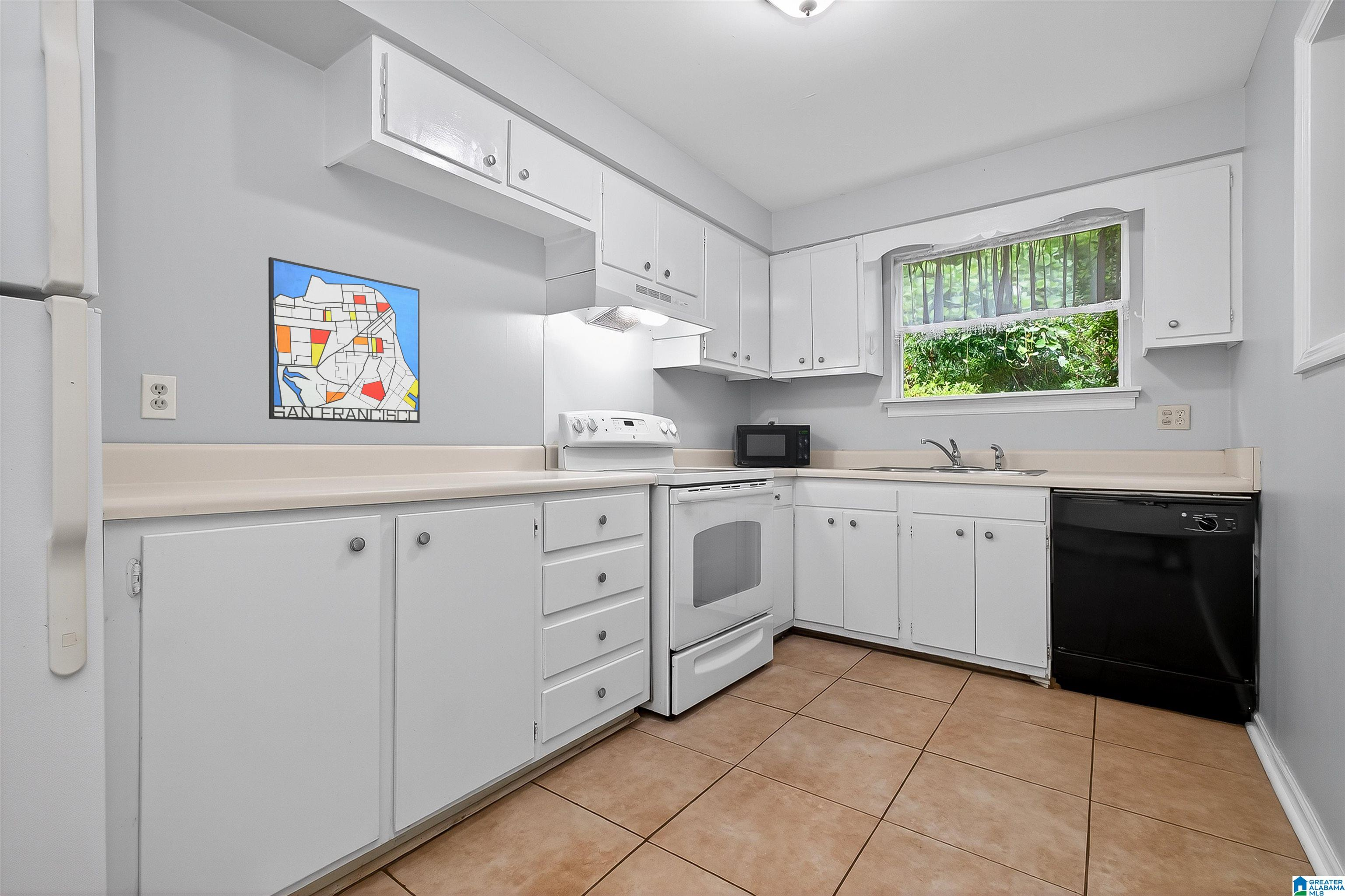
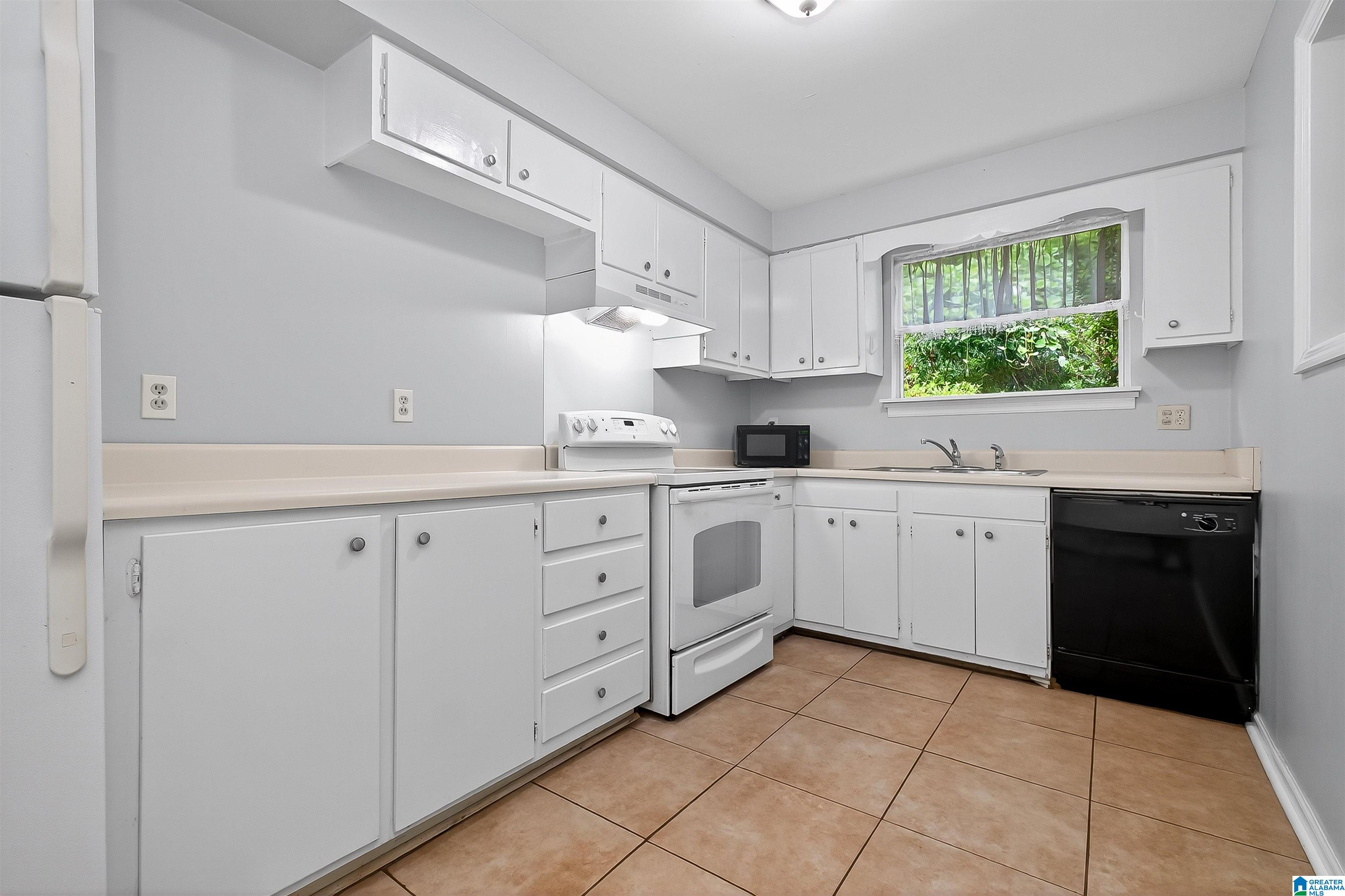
- wall art (351, 348)
